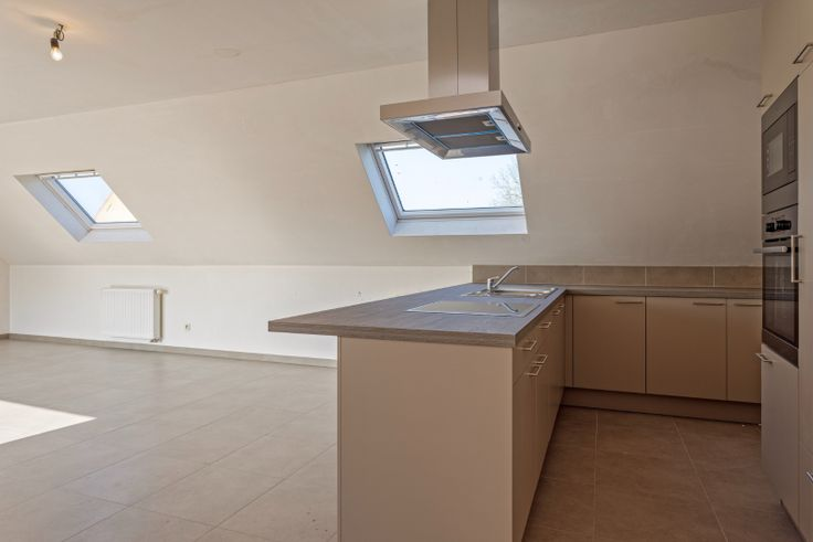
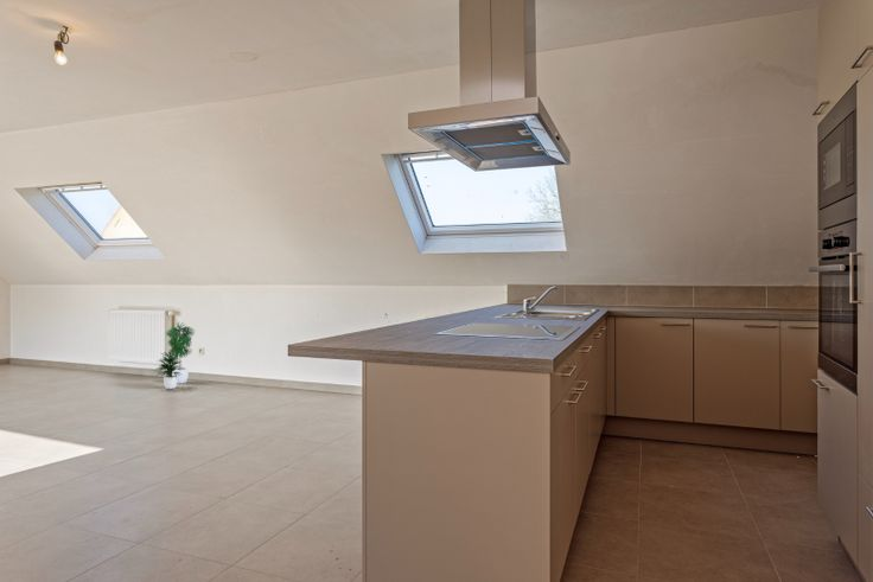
+ potted plant (174, 352)
